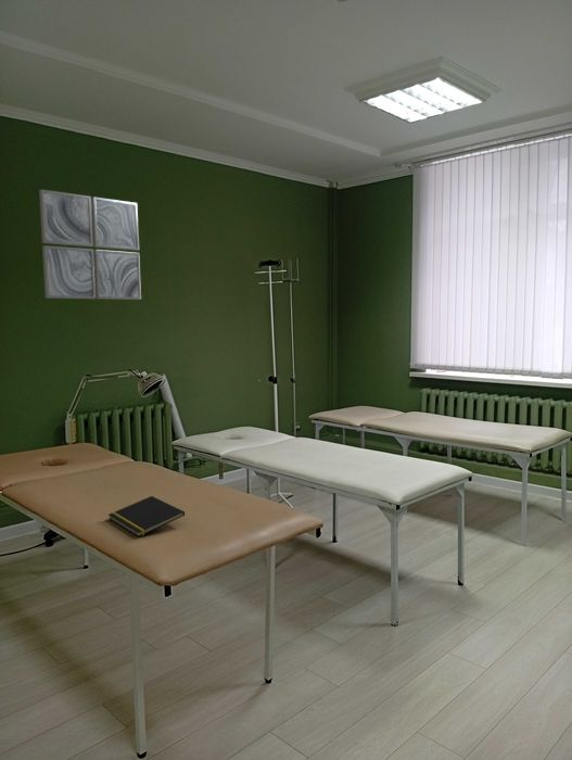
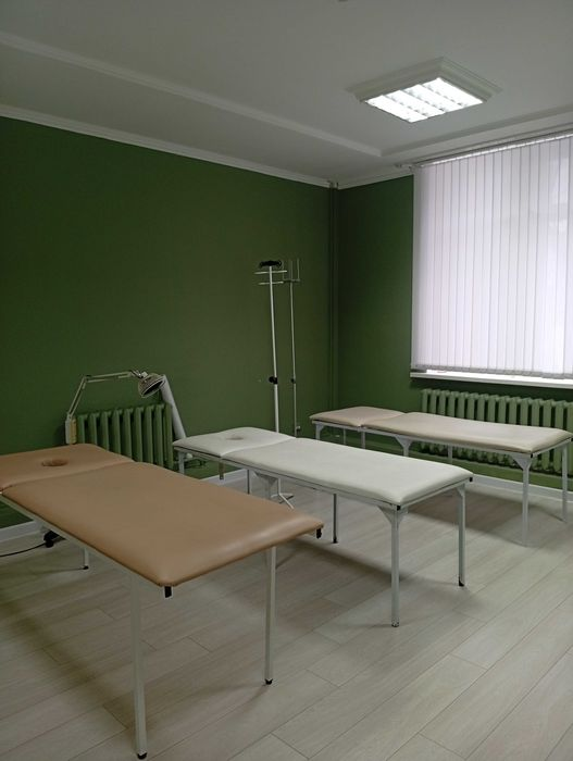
- notepad (145, 515)
- wall art (93, 246)
